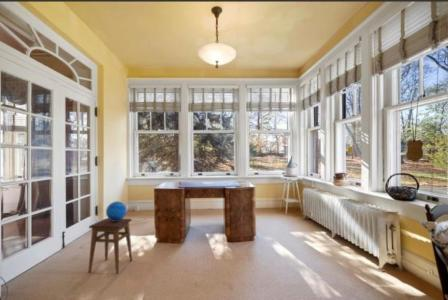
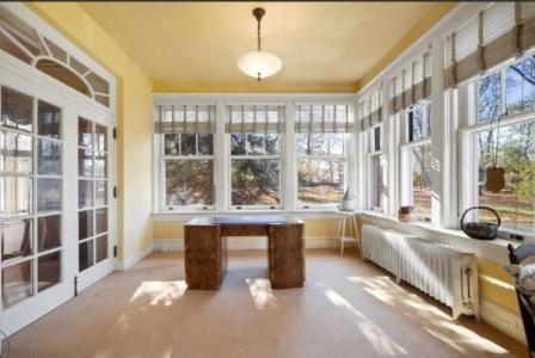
- decorative sphere (116, 211)
- stool (111, 242)
